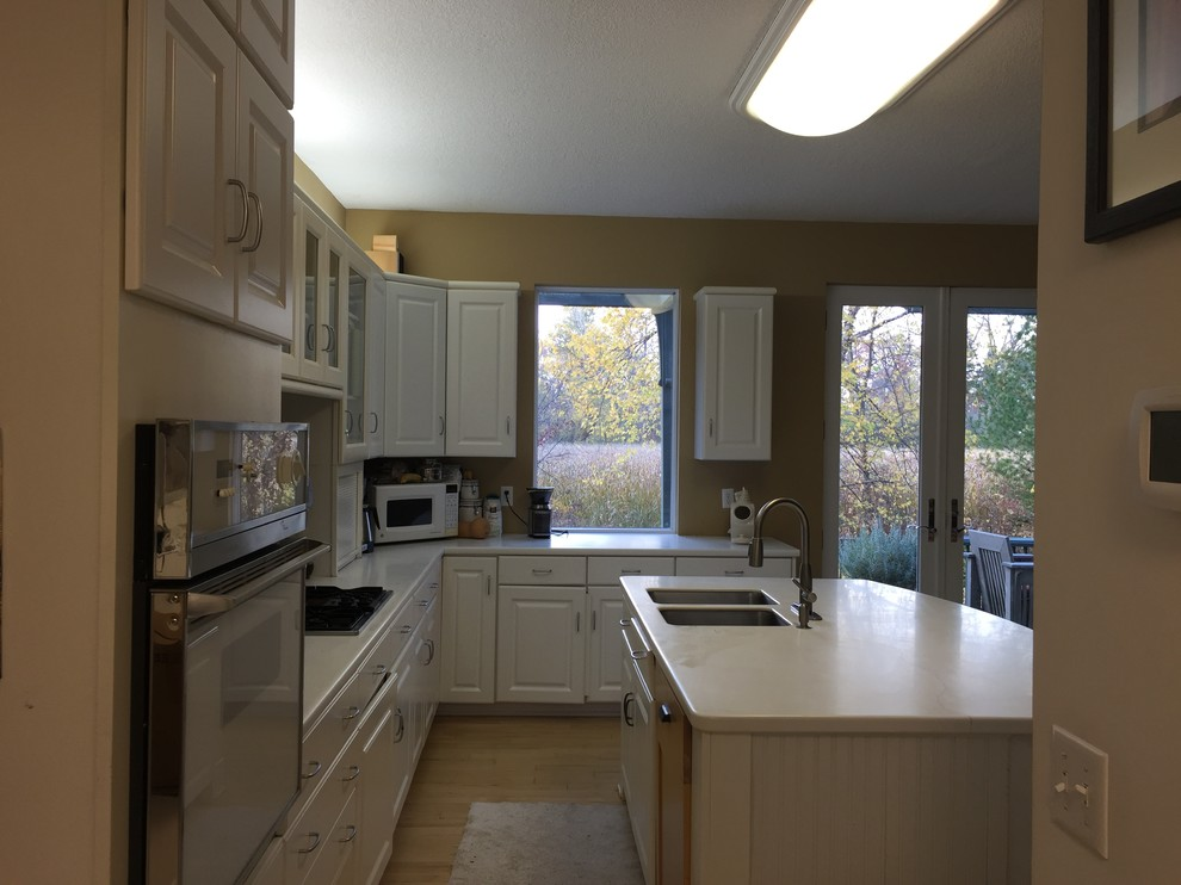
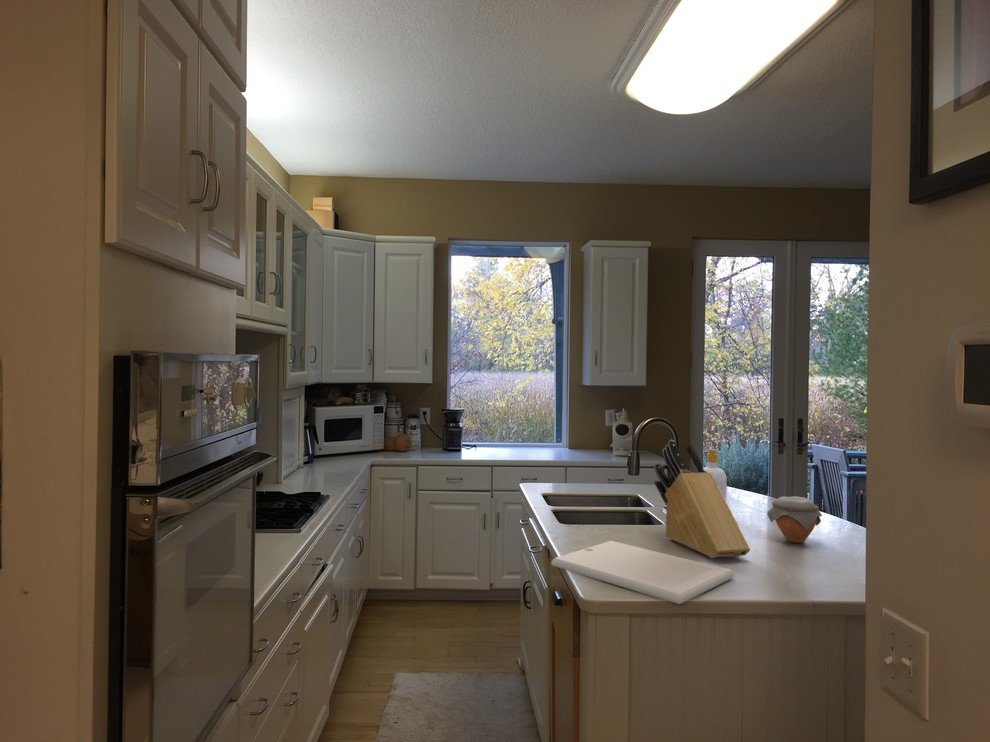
+ jar (795, 519)
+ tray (640, 567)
+ knife block (697, 493)
+ soap bottle (715, 481)
